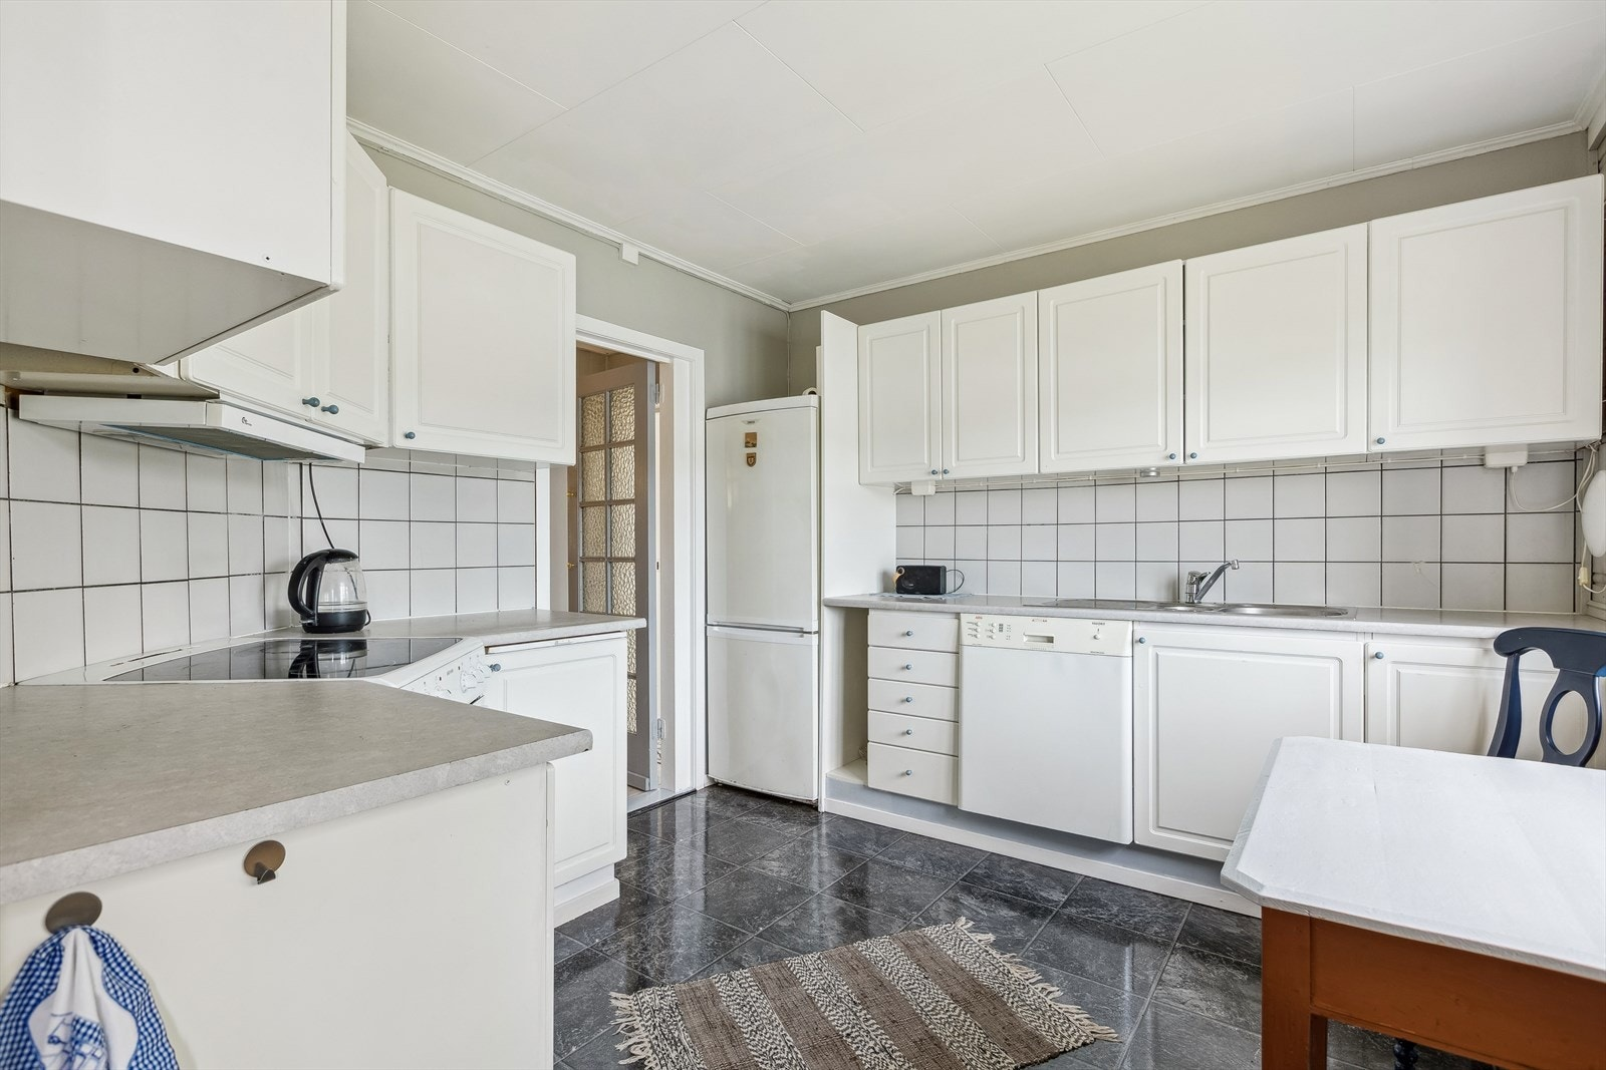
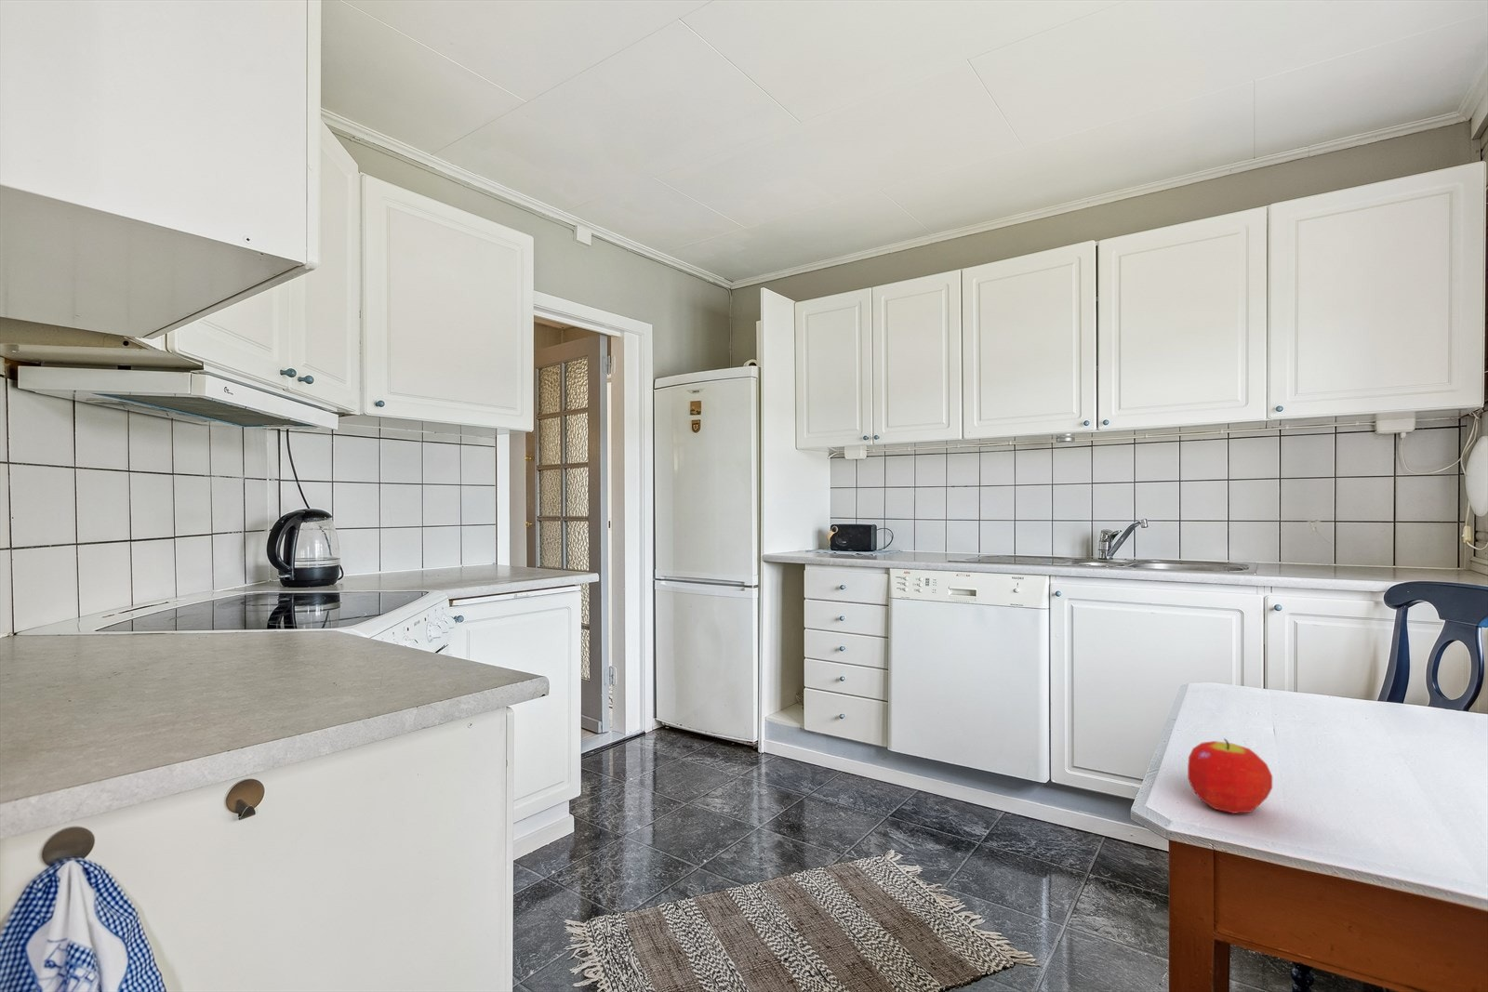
+ fruit (1228, 772)
